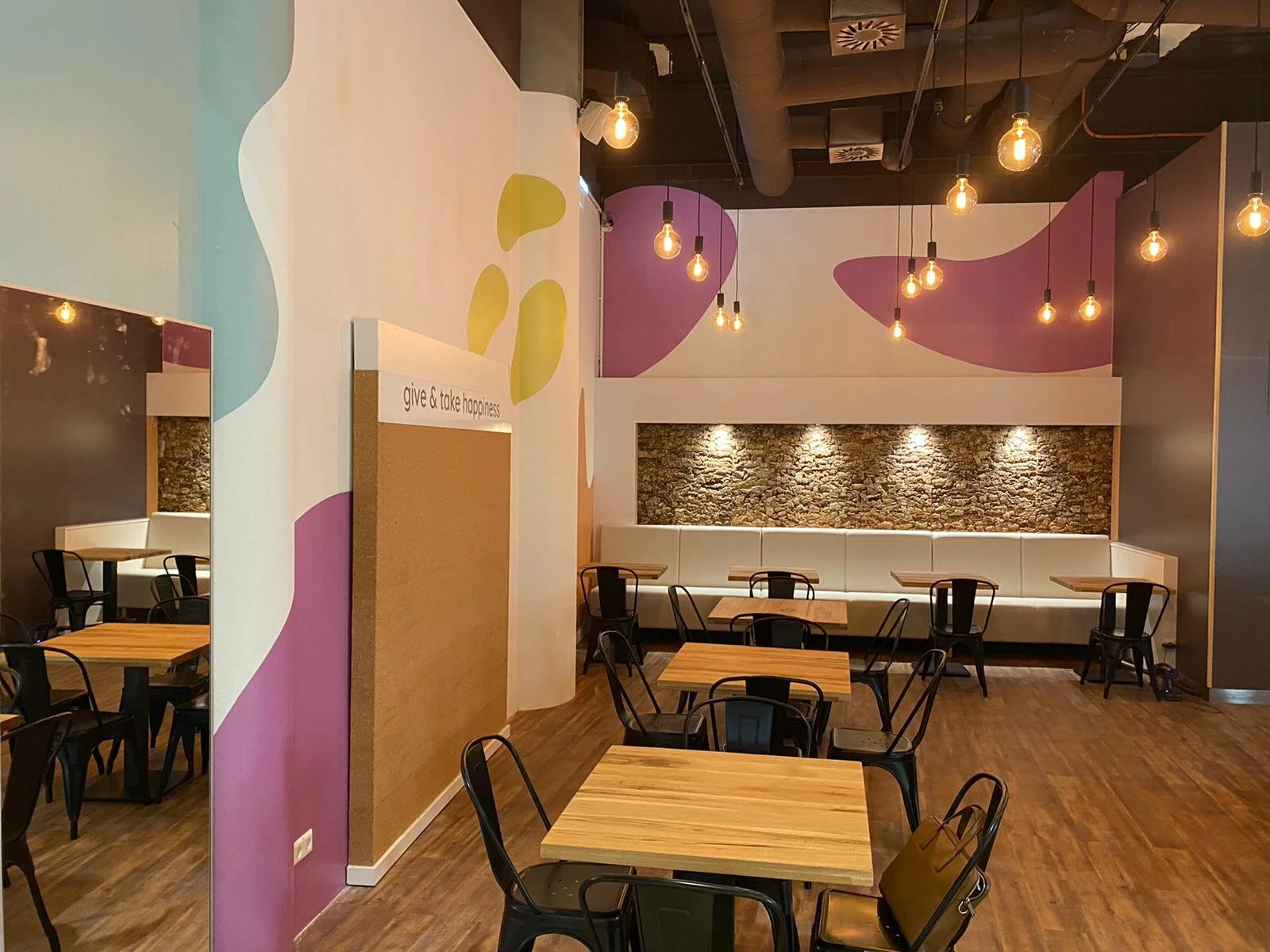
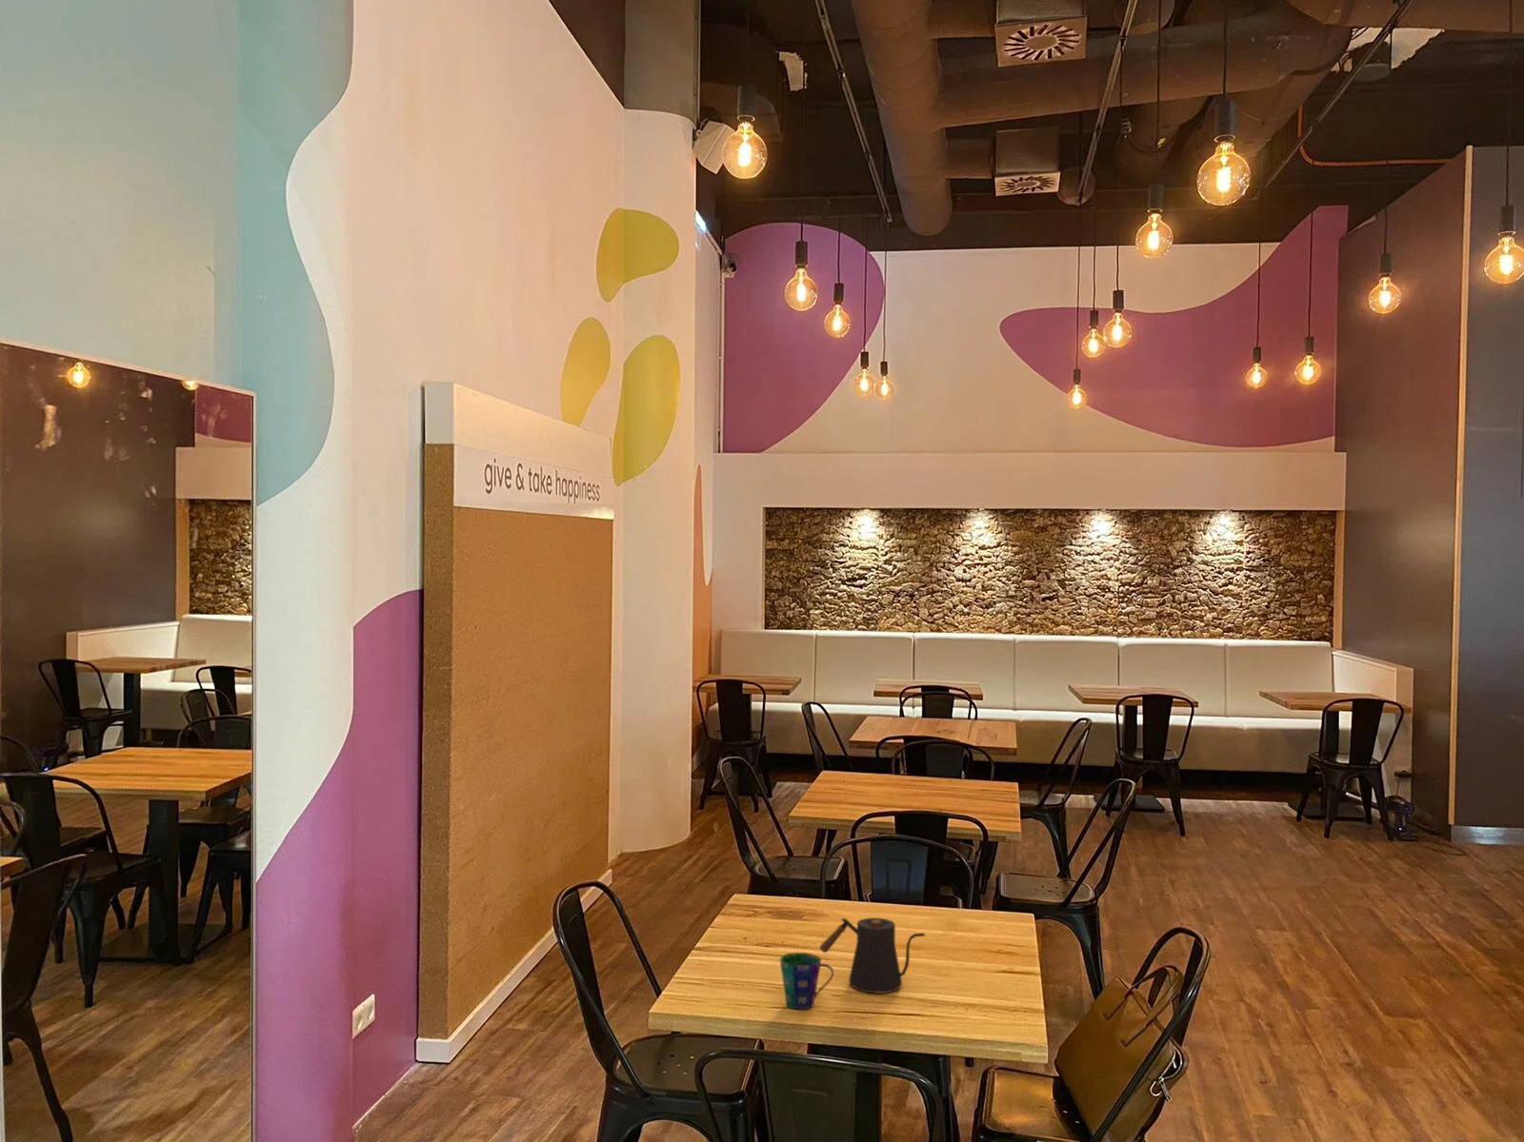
+ cup (806, 982)
+ kettle (871, 951)
